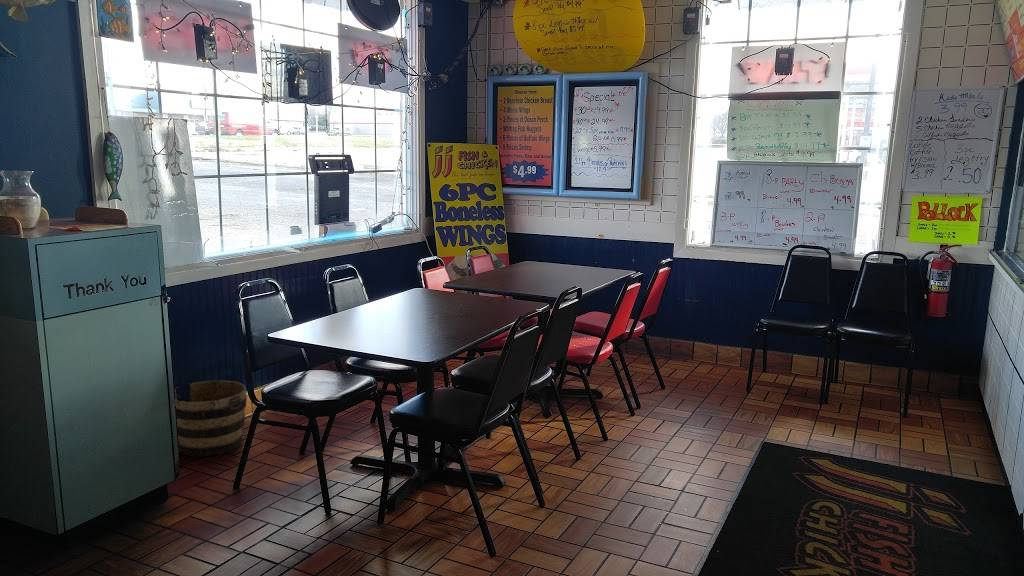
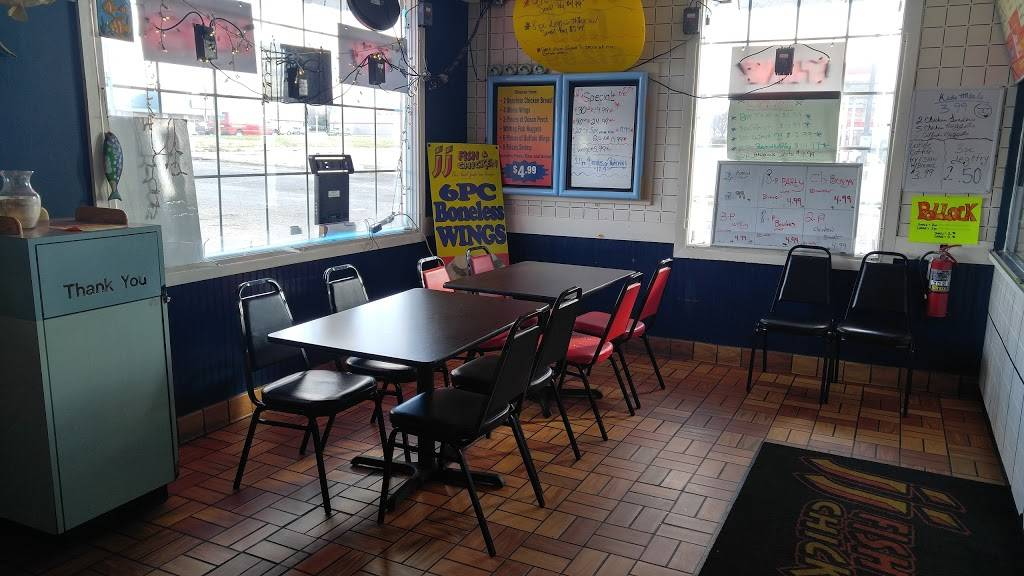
- bucket (209, 418)
